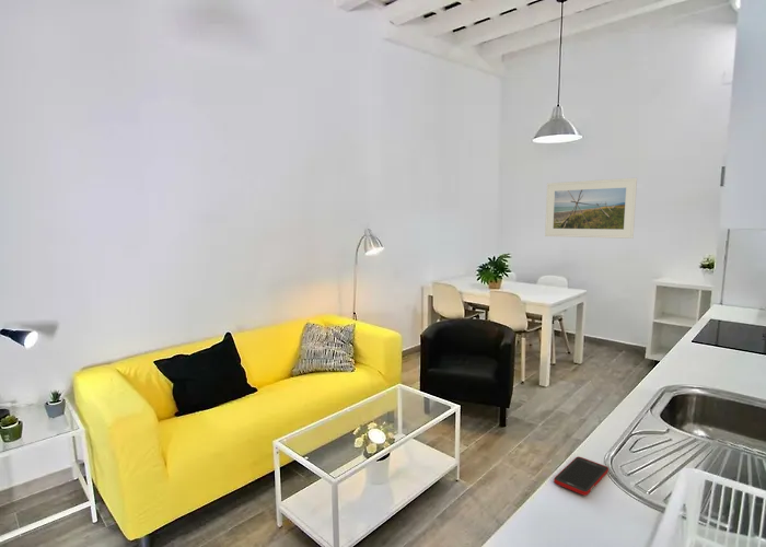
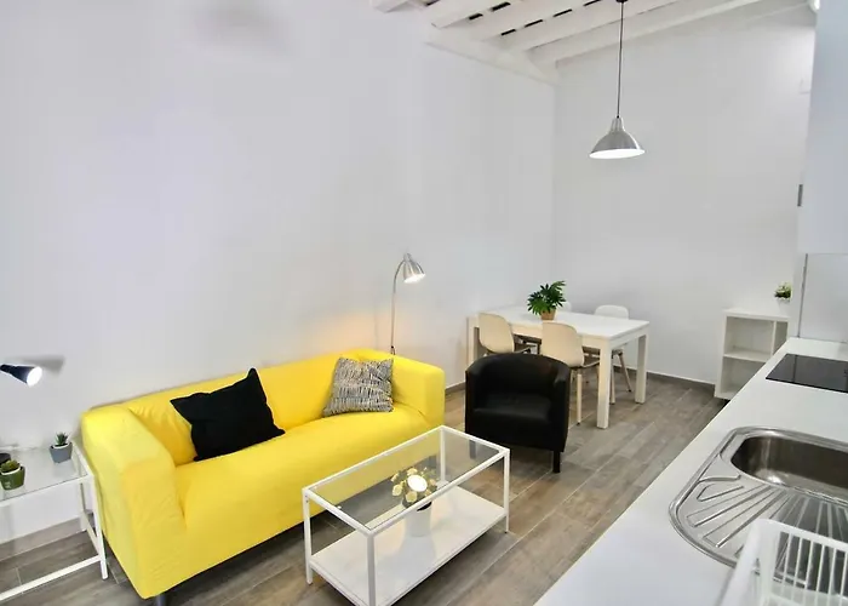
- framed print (588, 209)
- cell phone (581, 475)
